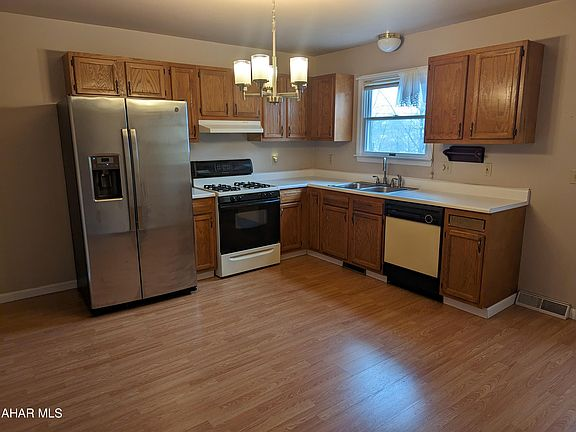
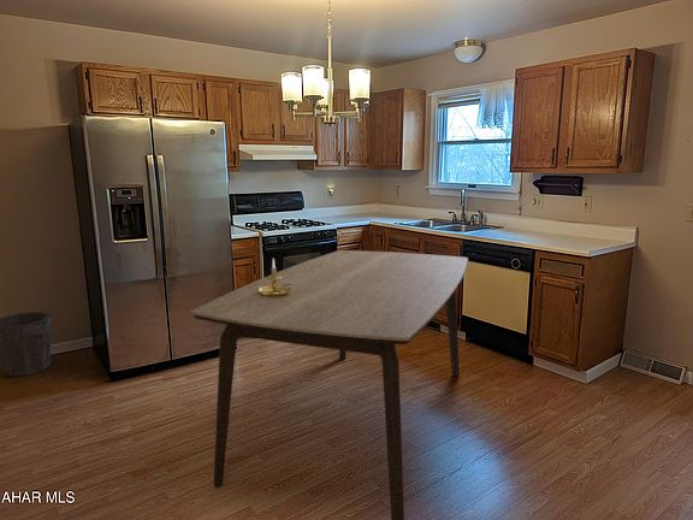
+ candle holder (276, 276)
+ dining table (361, 350)
+ waste bin (23, 343)
